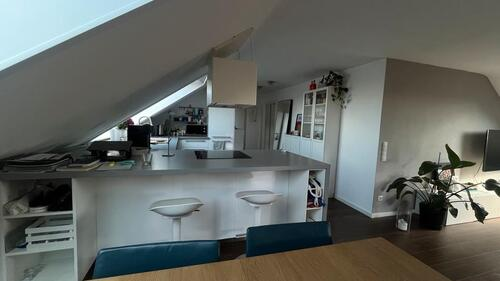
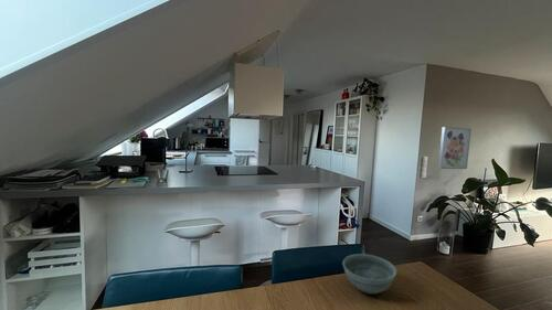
+ bowl (368, 276)
+ wall art (454, 148)
